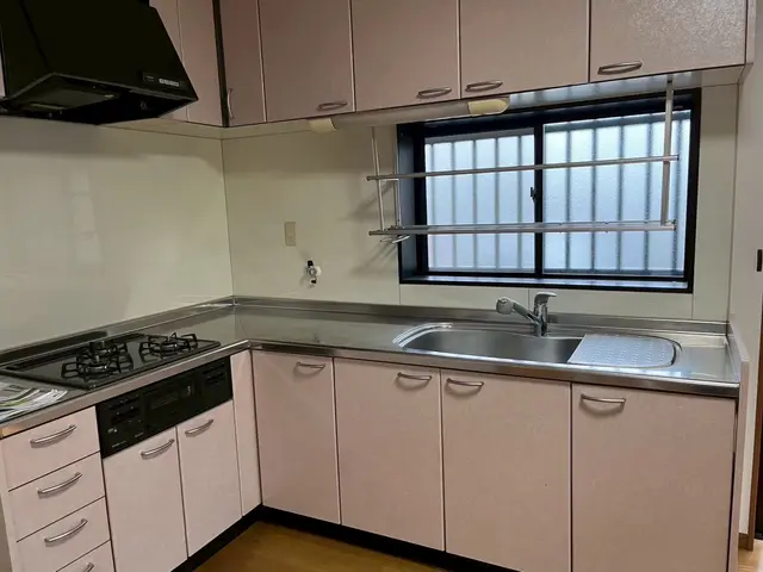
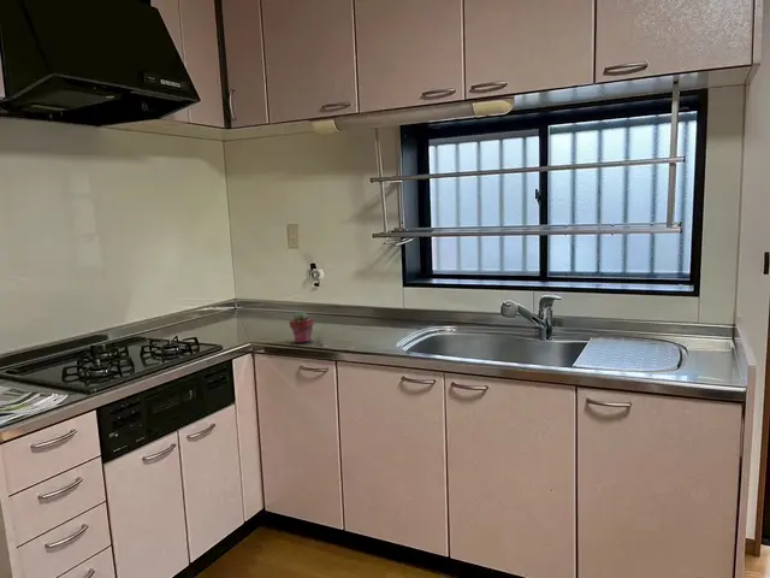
+ potted succulent (301, 325)
